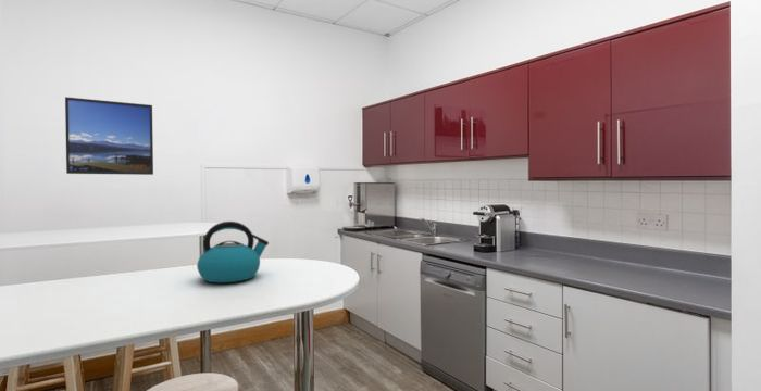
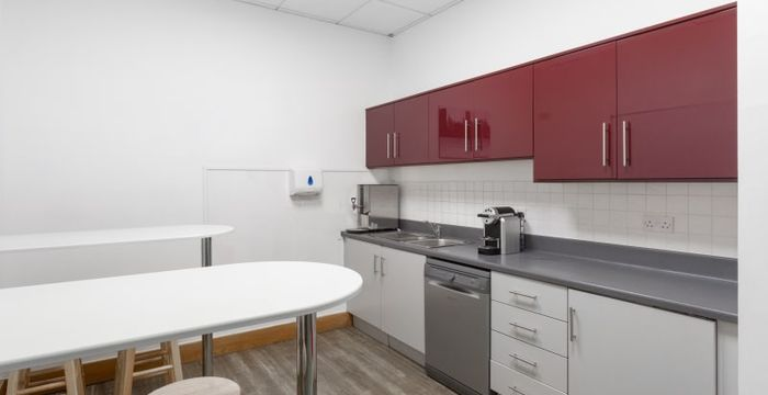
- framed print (111, 137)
- kettle (234, 249)
